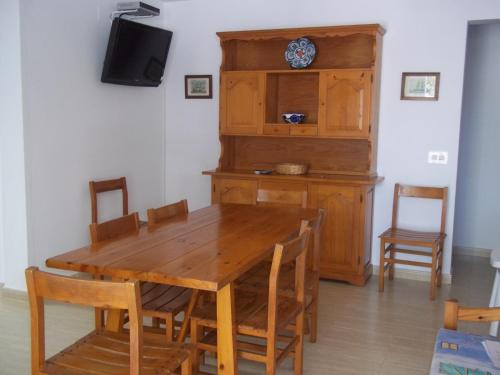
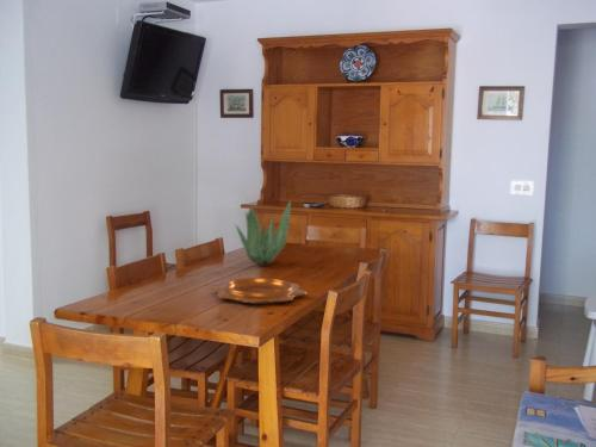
+ plant (263, 234)
+ decorative bowl (259, 290)
